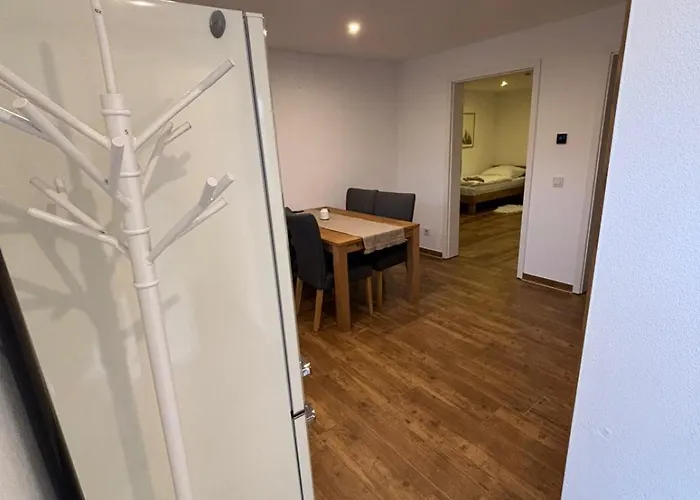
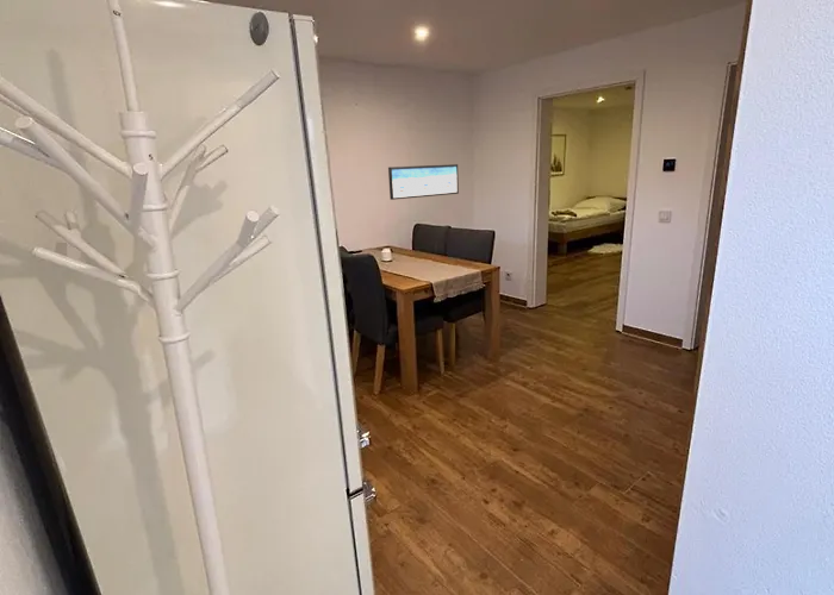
+ wall art (425, 181)
